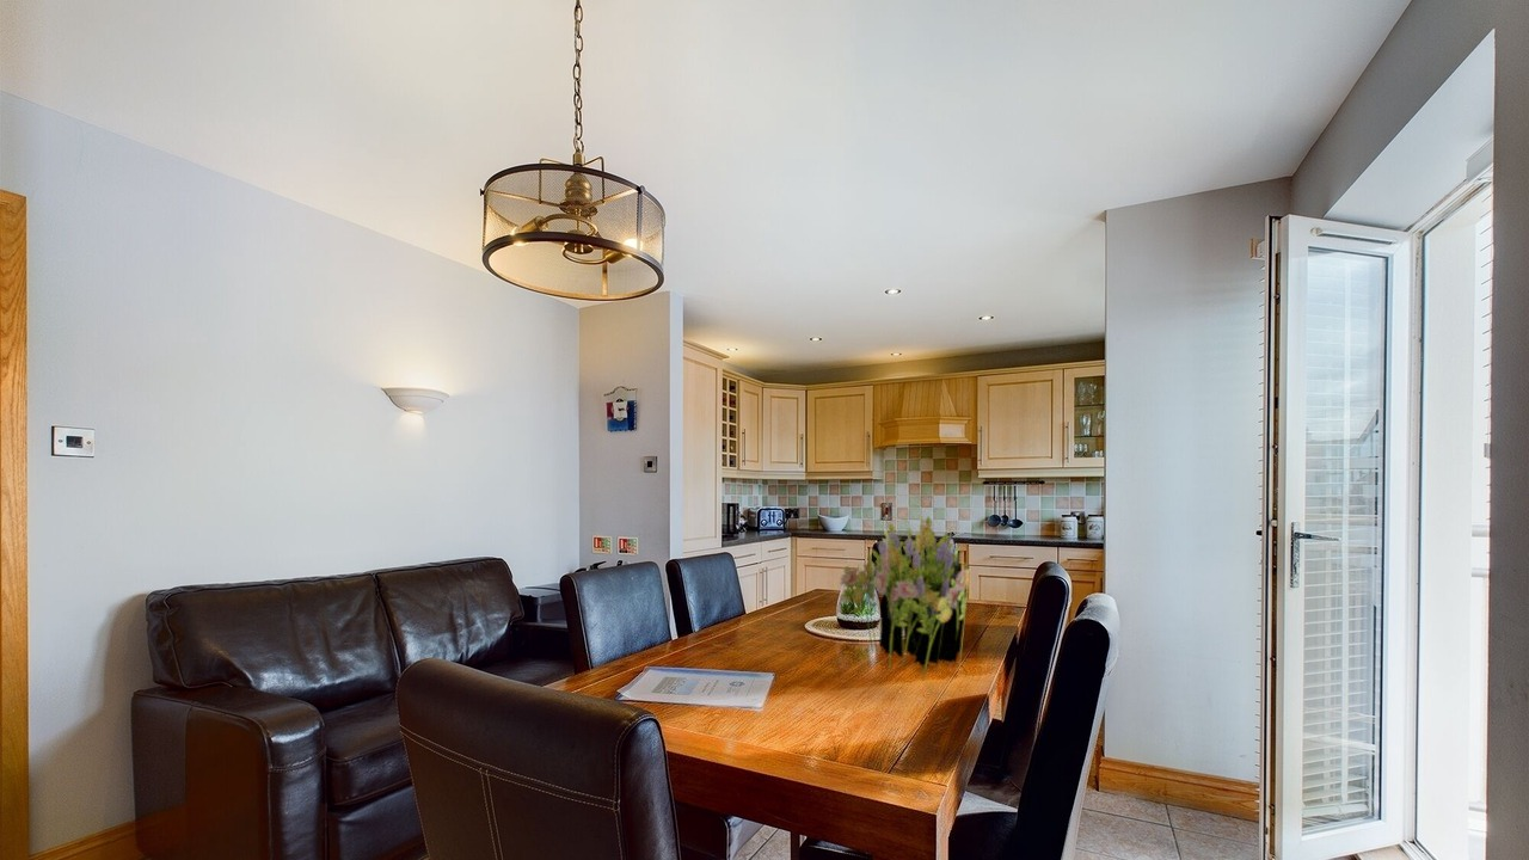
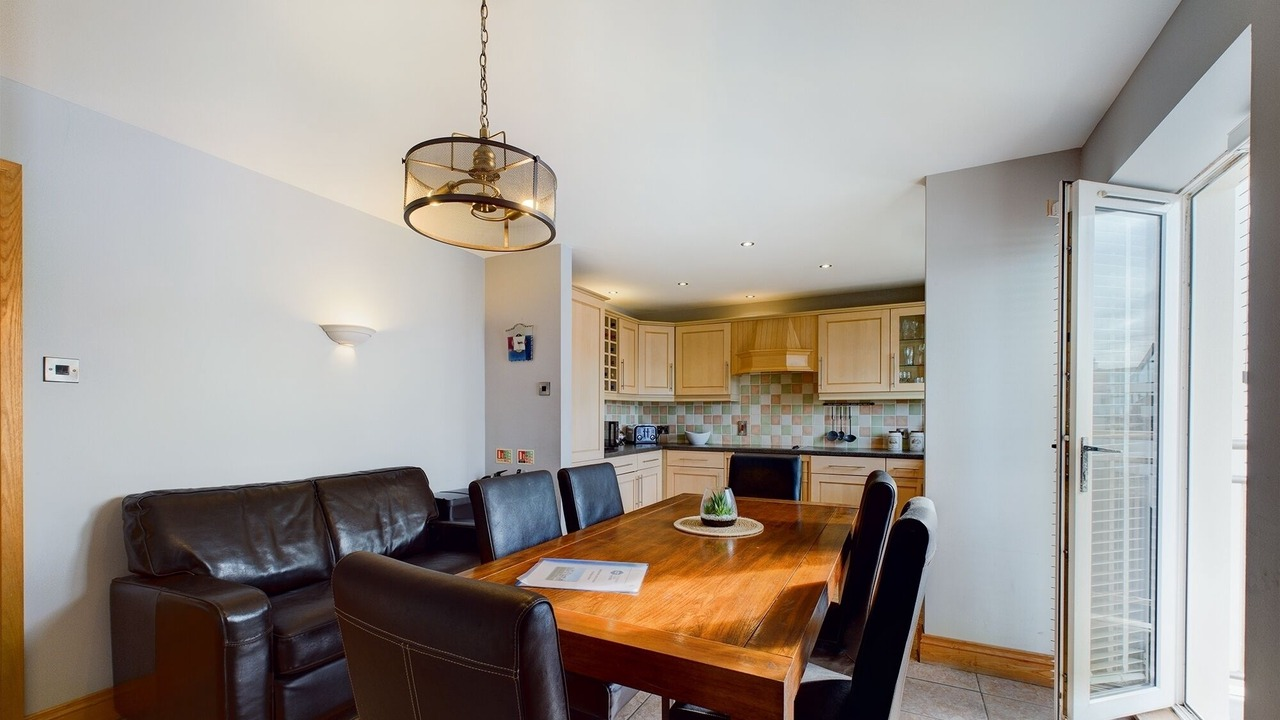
- flower bouquet (909, 597)
